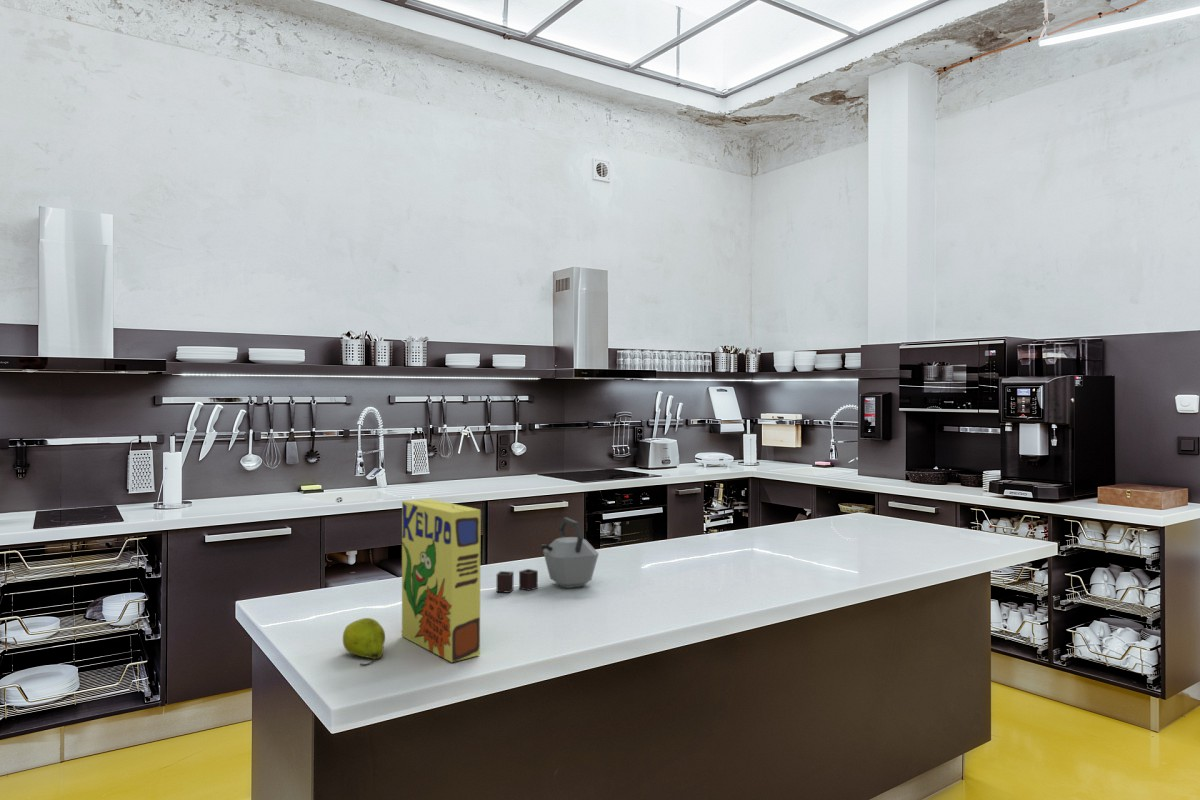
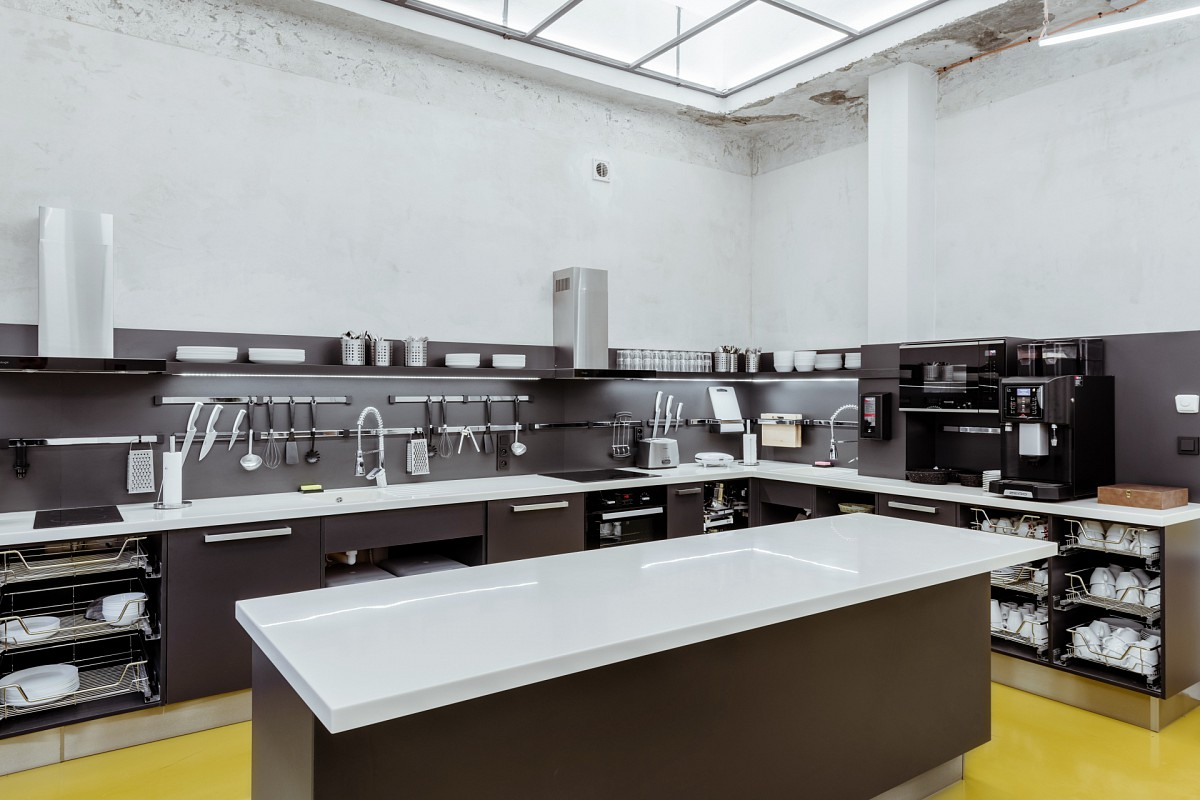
- fruit (365, 638)
- cereal box (439, 575)
- kettle (545, 554)
